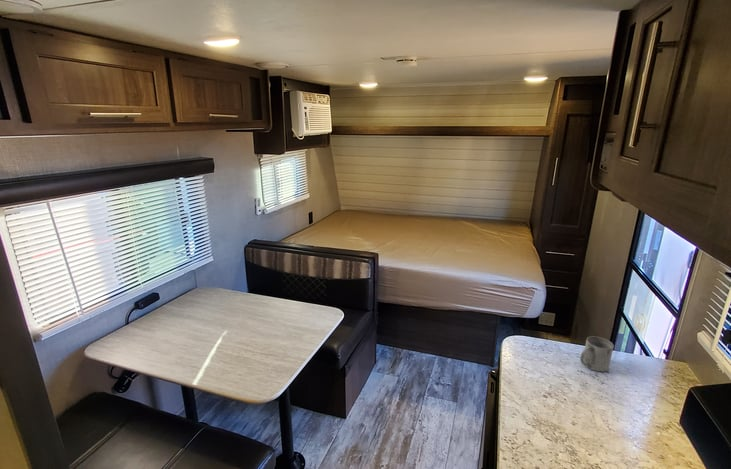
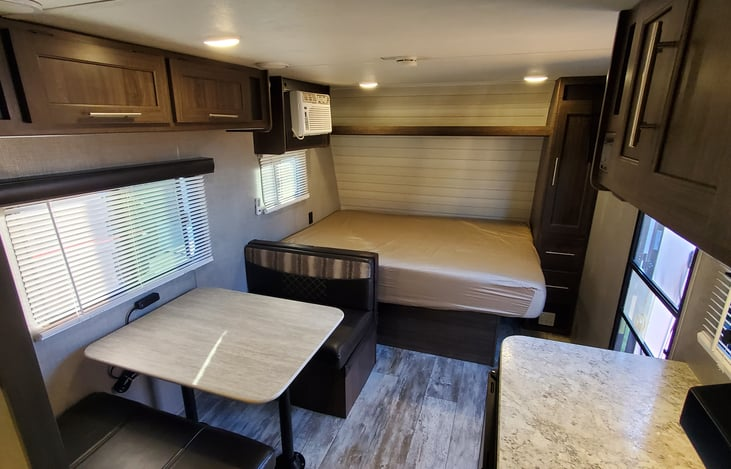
- mug (593, 354)
